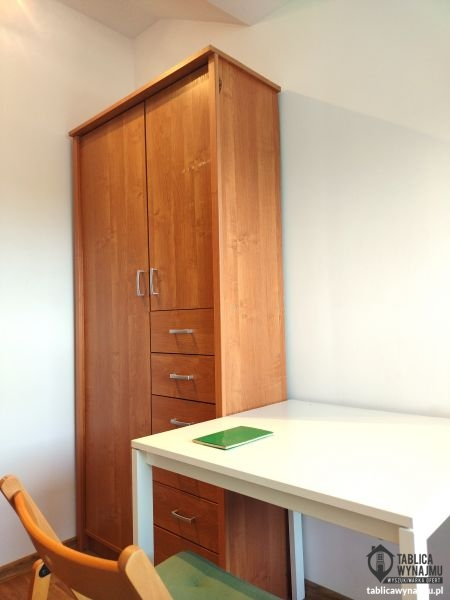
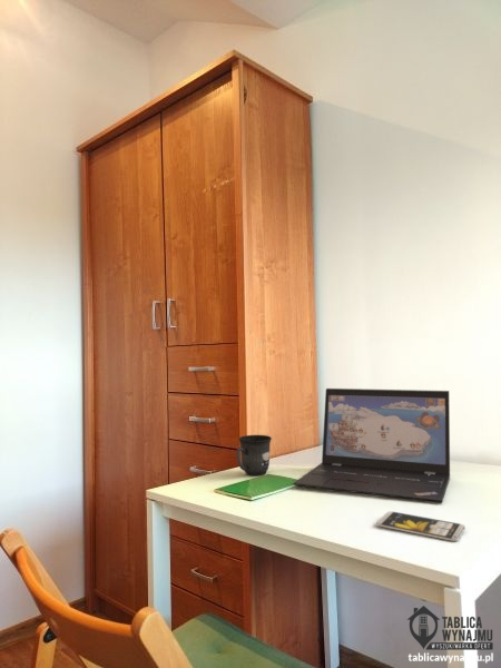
+ mug (252, 456)
+ smartphone (420, 524)
+ laptop (374, 436)
